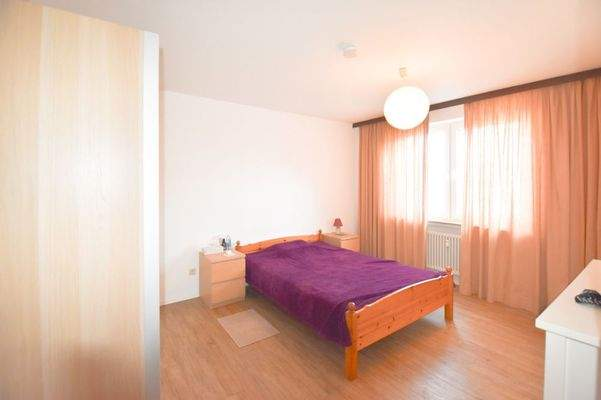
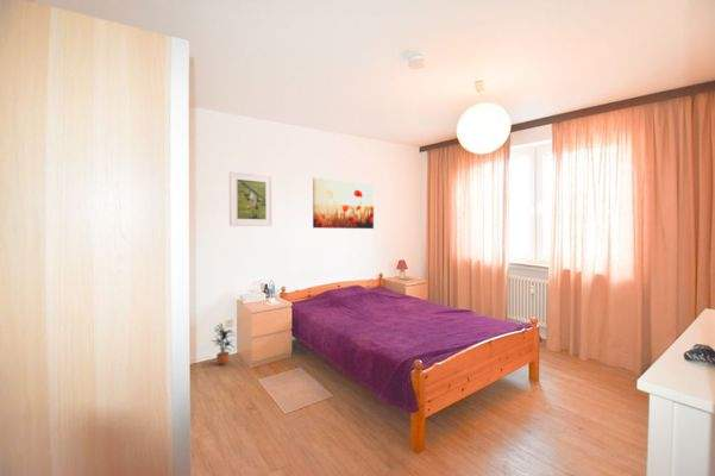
+ potted plant (224, 342)
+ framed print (251, 200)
+ wall art (345, 205)
